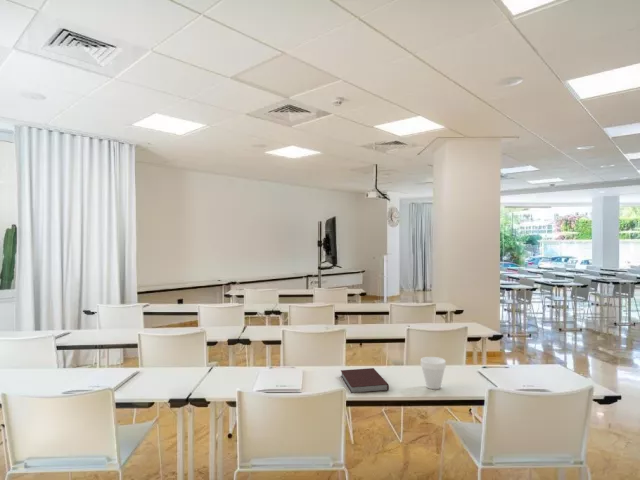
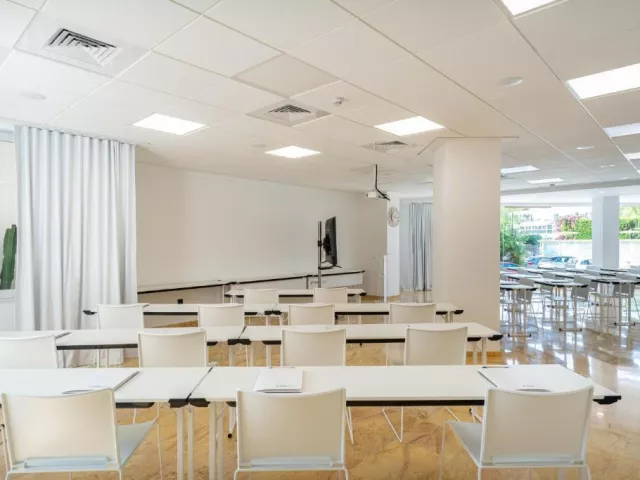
- cup (433, 373)
- notebook (363, 379)
